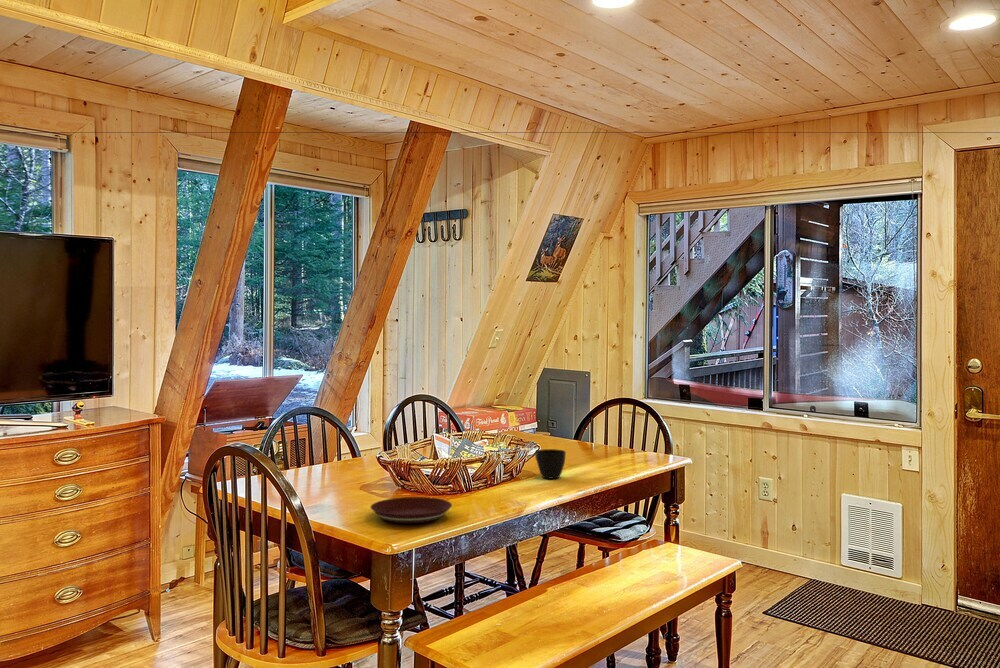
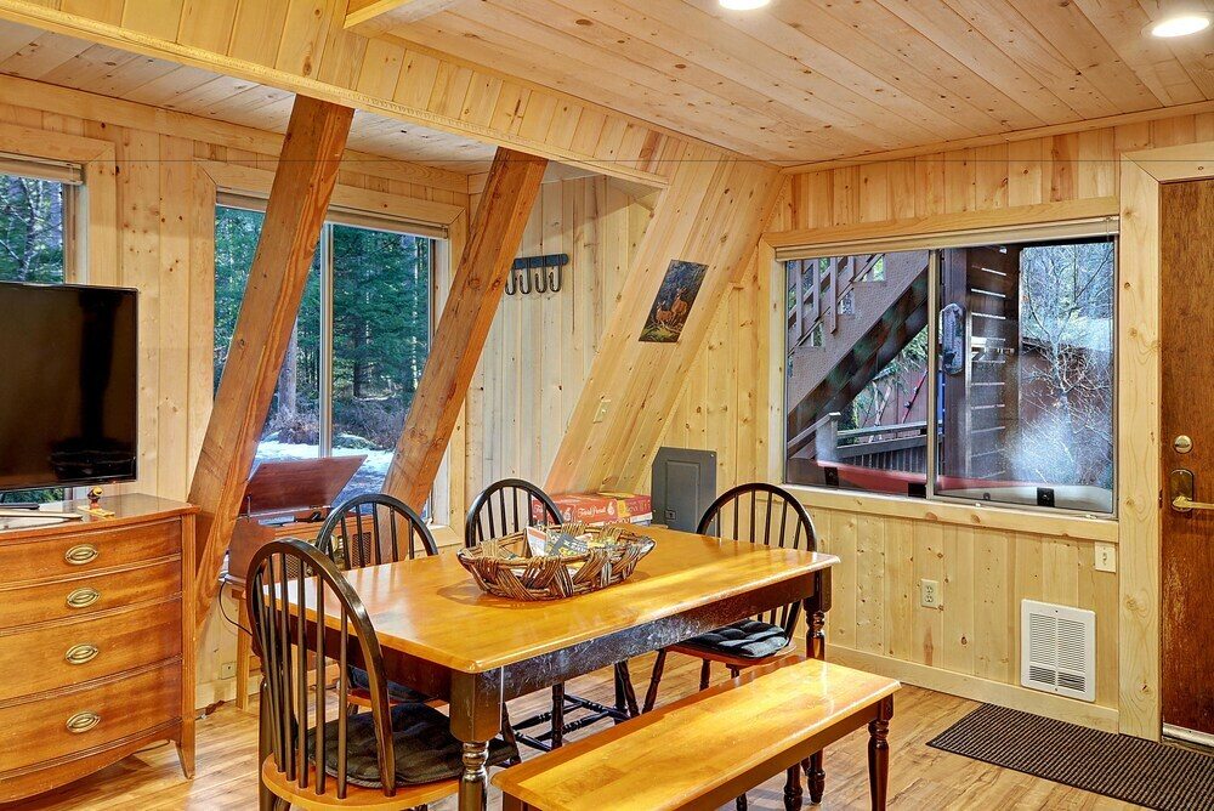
- plate (411, 511)
- cup (550, 463)
